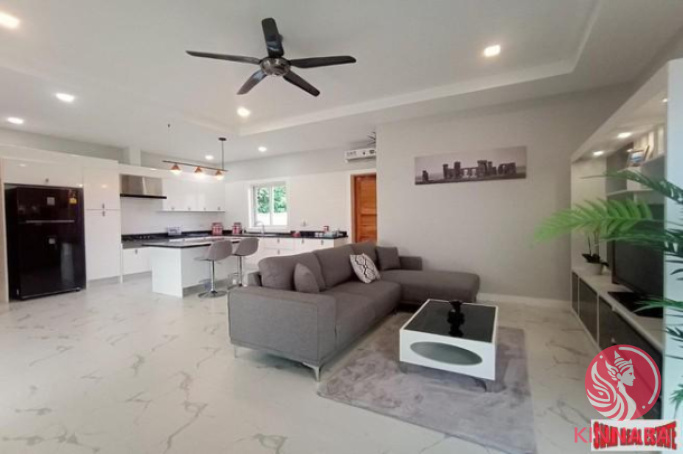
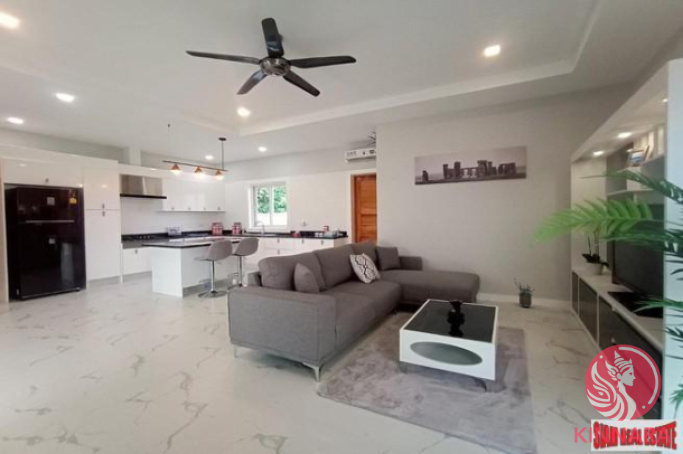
+ potted plant (524, 292)
